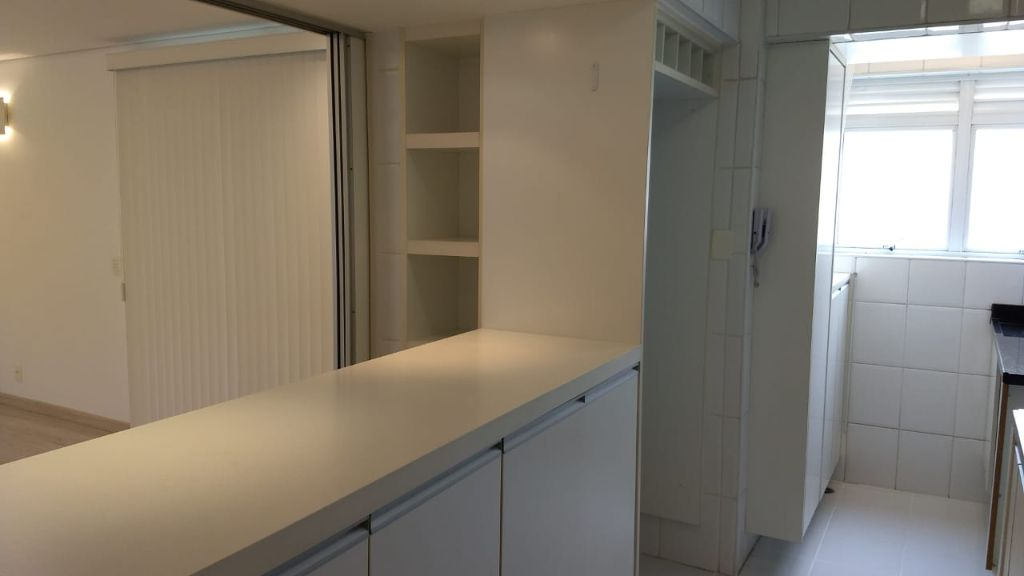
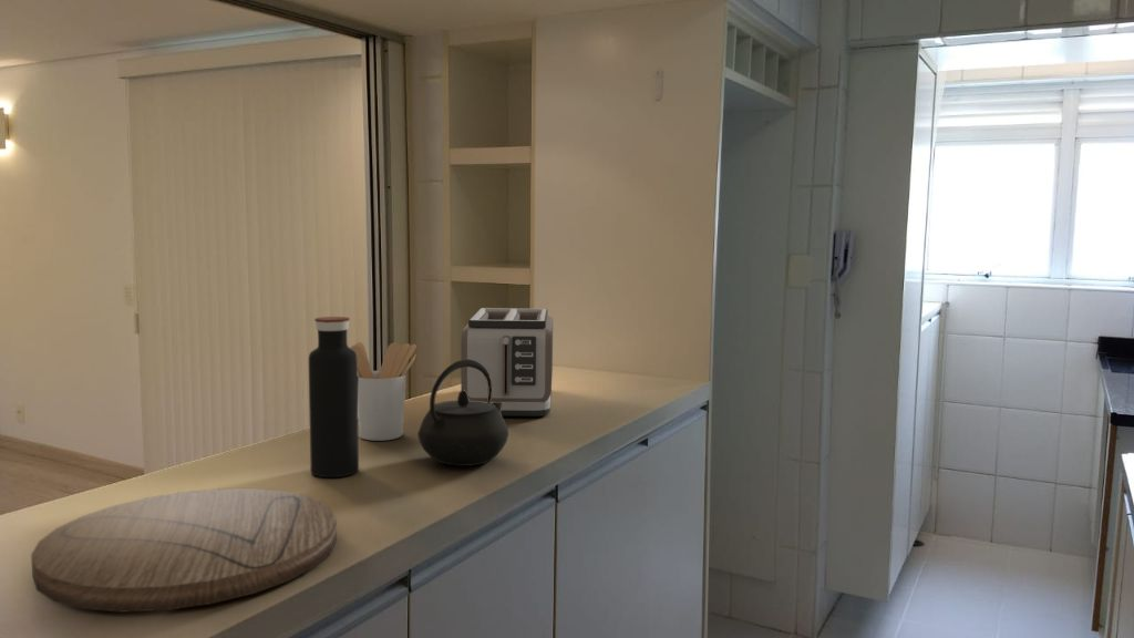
+ toaster (509, 358)
+ kettle (467, 409)
+ utensil holder (388, 388)
+ cutting board (194, 539)
+ water bottle (333, 395)
